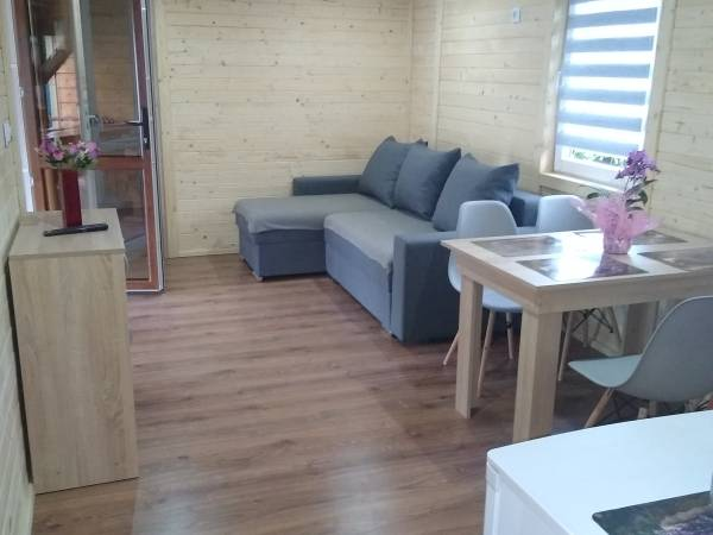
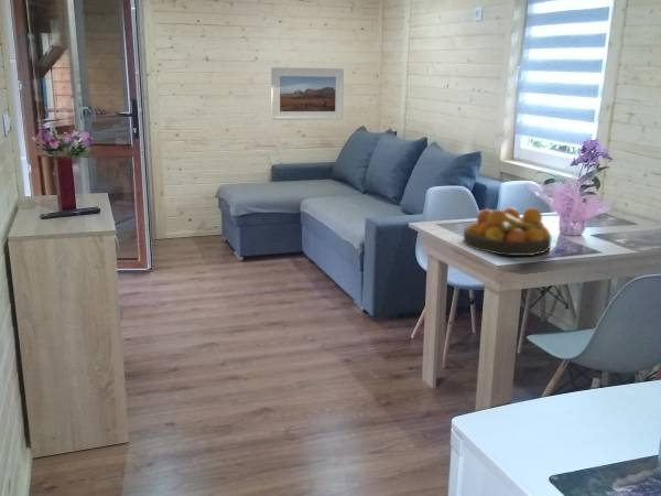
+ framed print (307, 94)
+ fruit bowl (508, 226)
